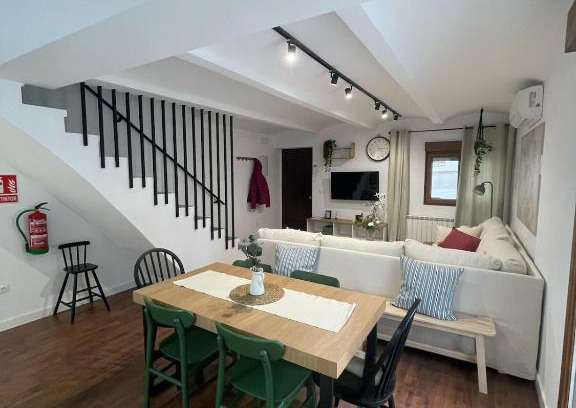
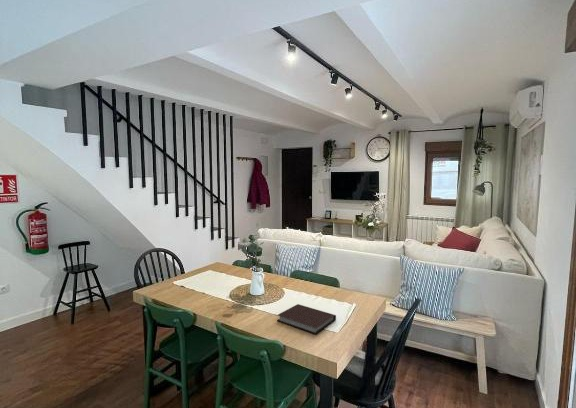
+ notebook (306, 317)
